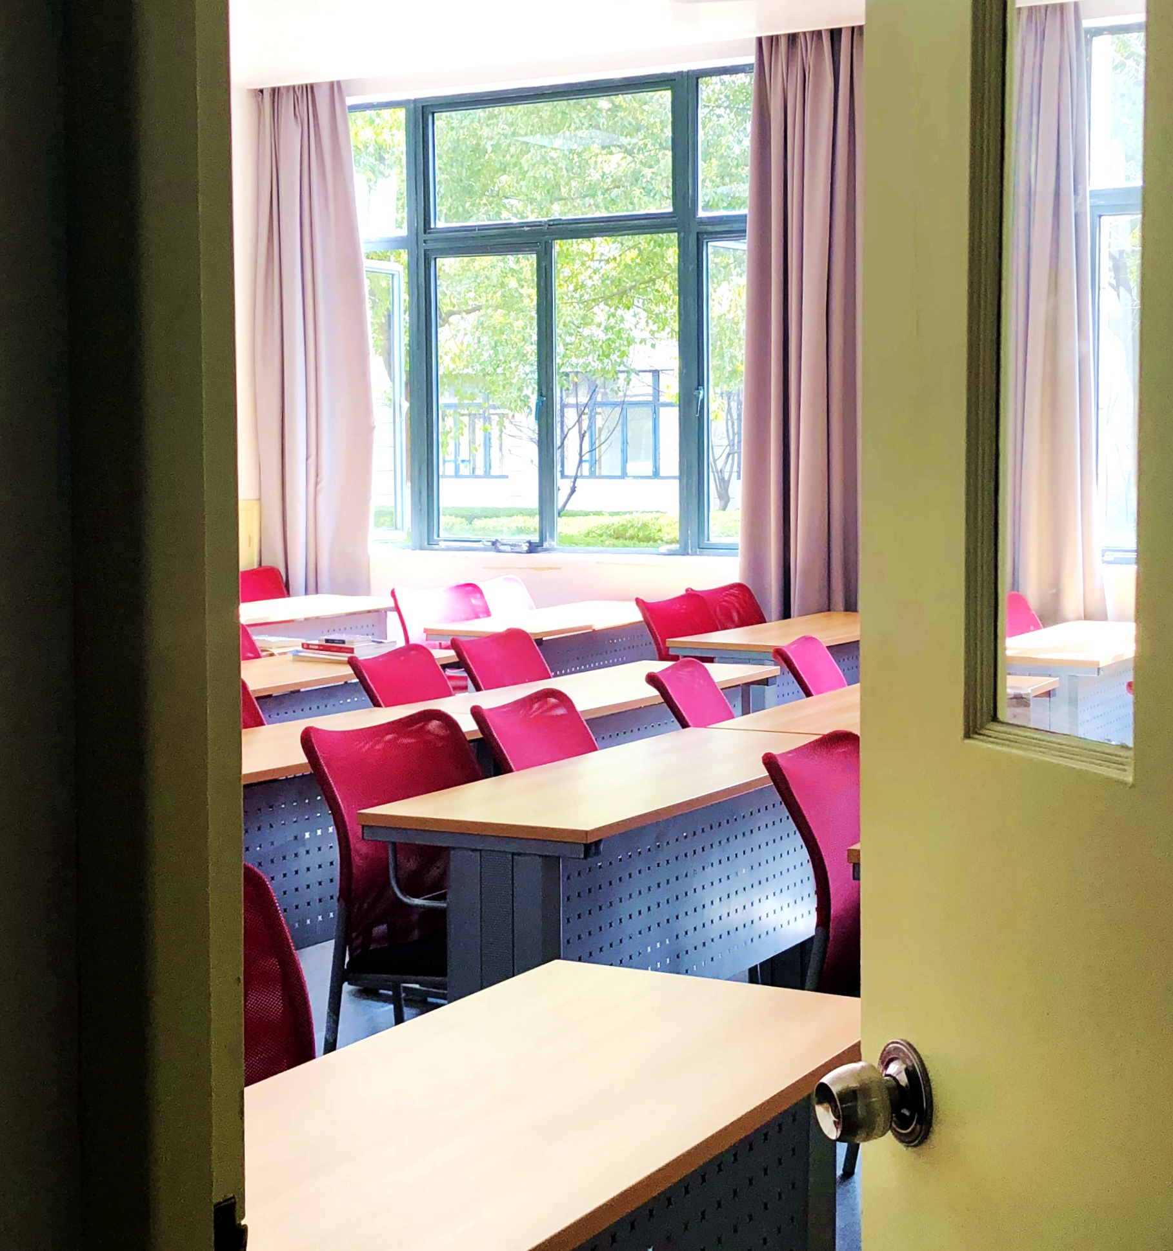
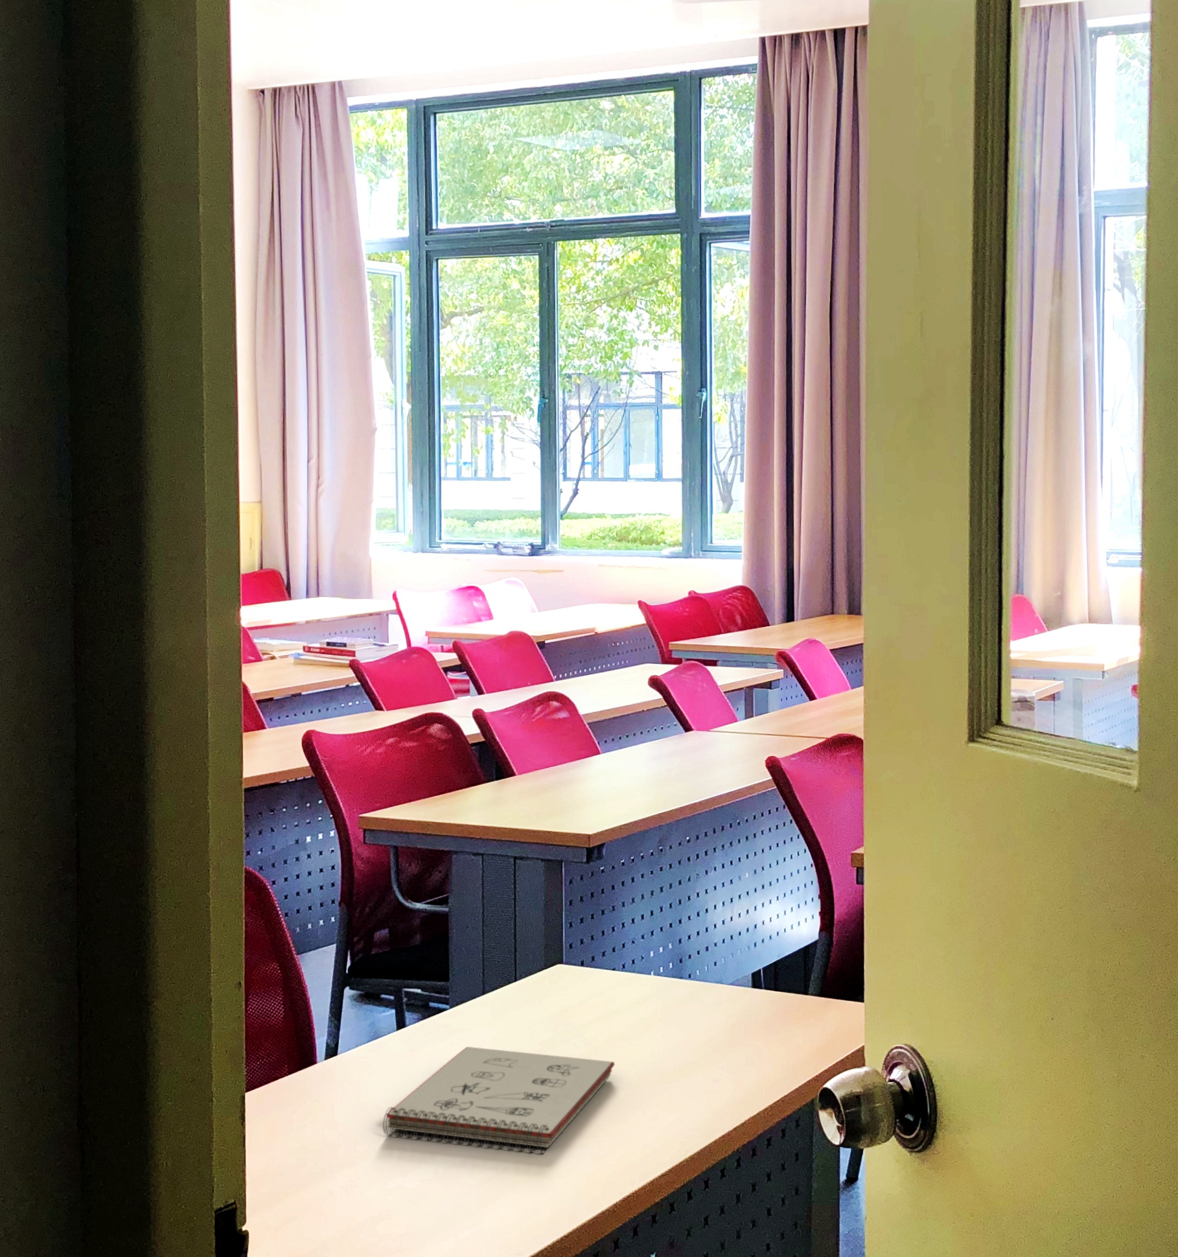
+ notepad (504, 1091)
